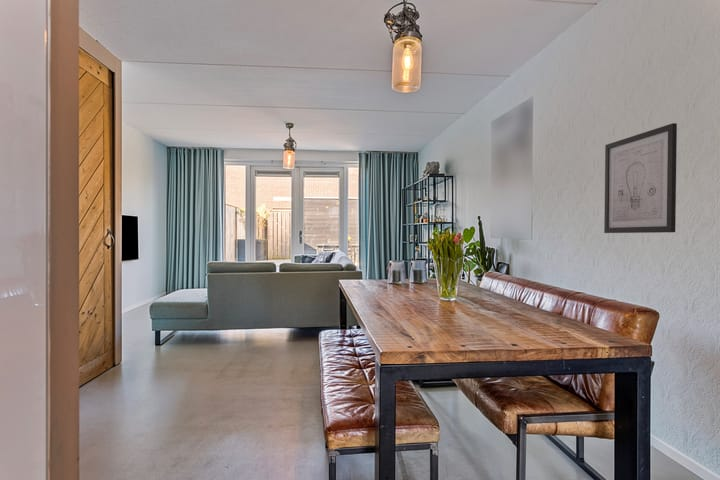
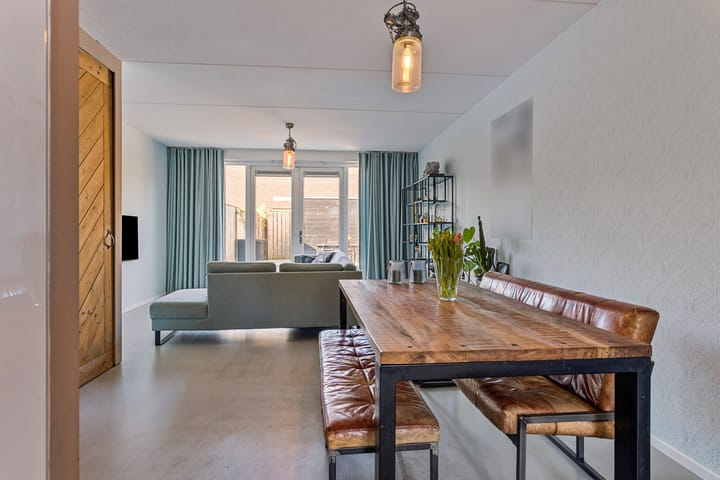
- wall art (636, 184)
